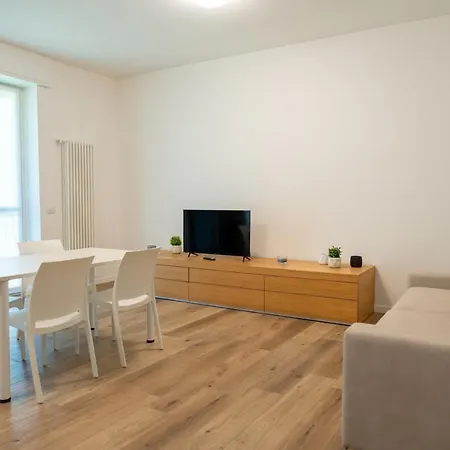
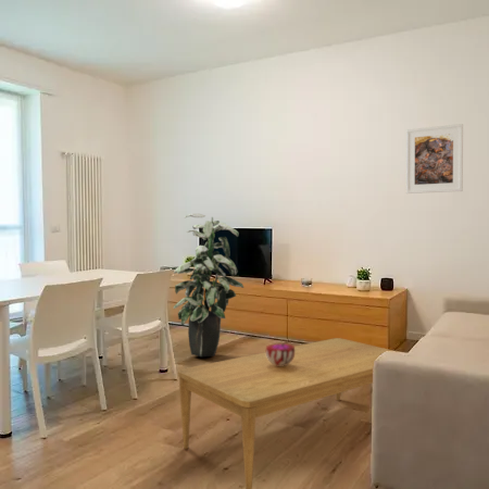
+ decorative bowl (279, 355)
+ indoor plant (203, 284)
+ coffee table (302, 400)
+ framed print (434, 160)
